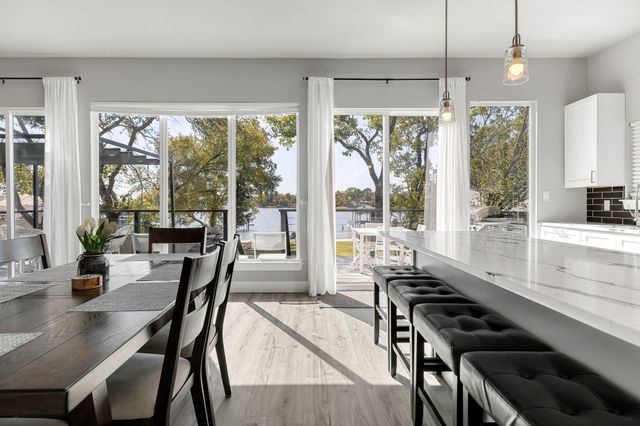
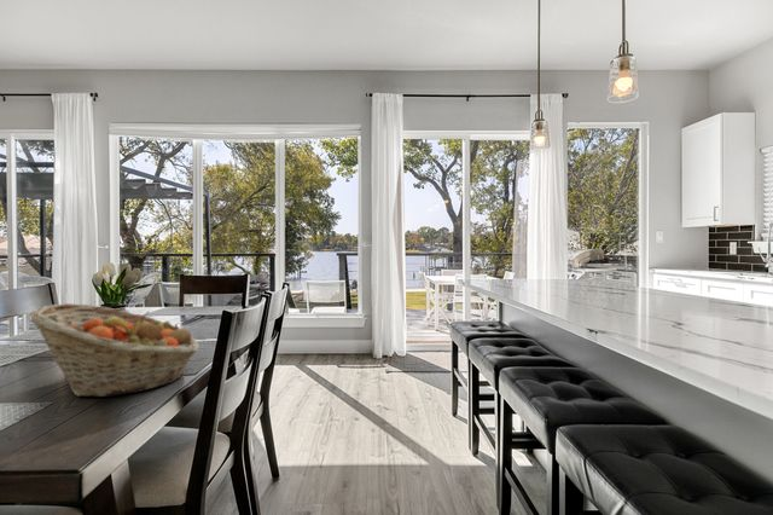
+ fruit basket (121, 341)
